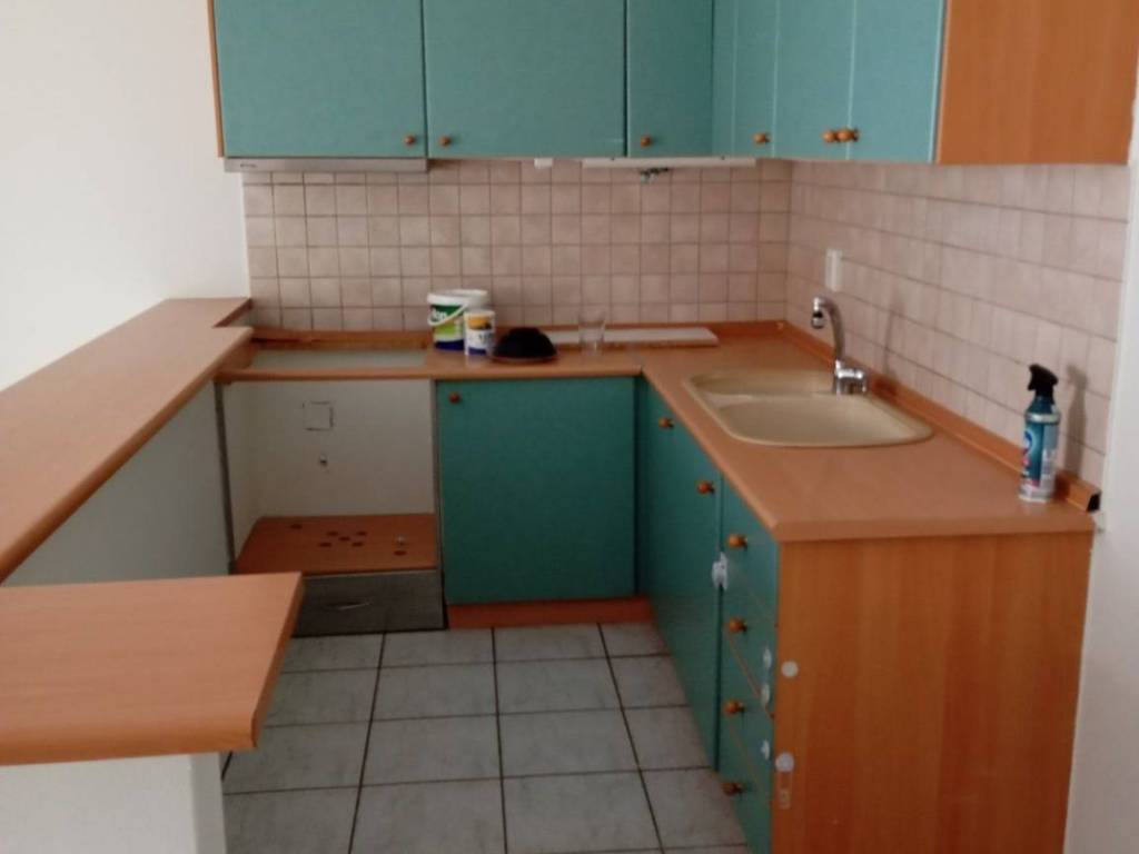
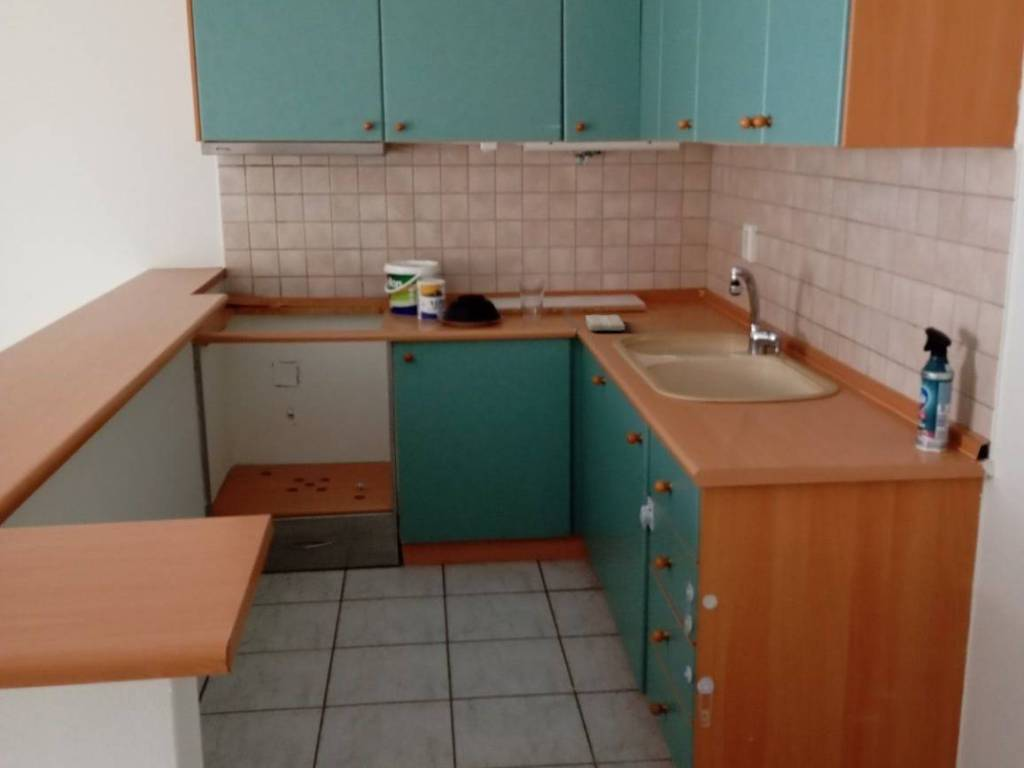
+ washcloth (604, 322)
